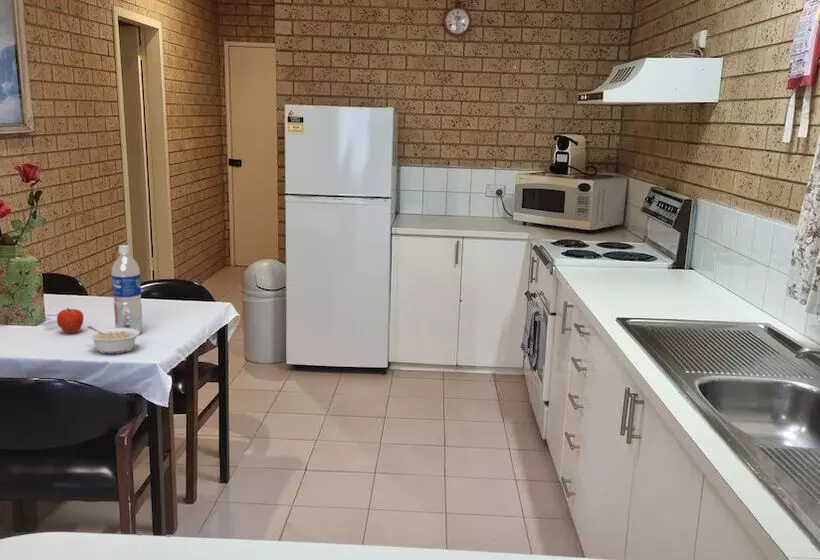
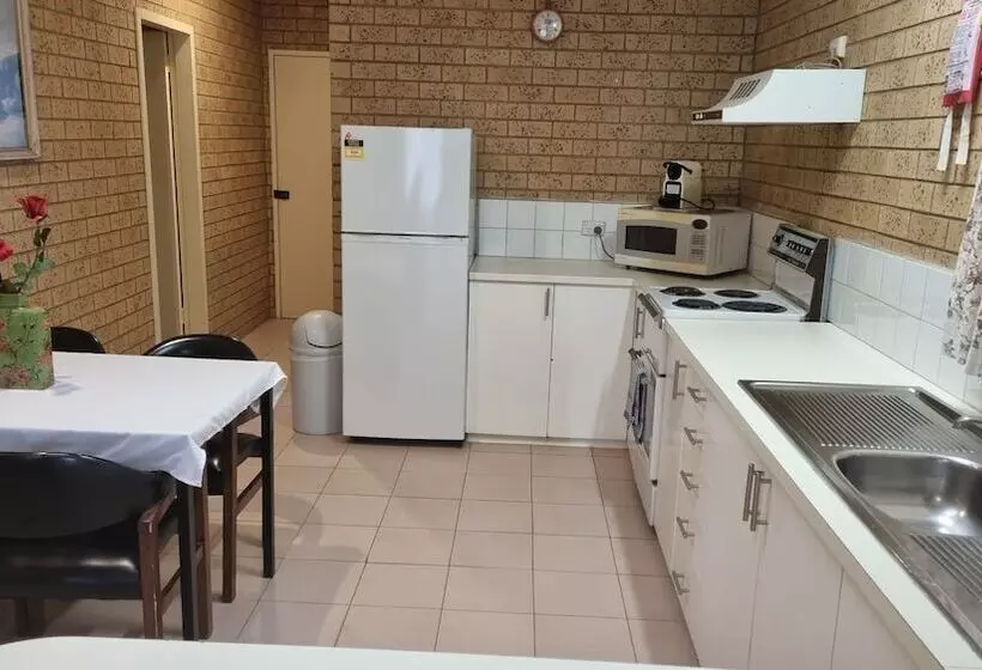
- water bottle (126, 290)
- fruit (70, 319)
- legume (112, 340)
